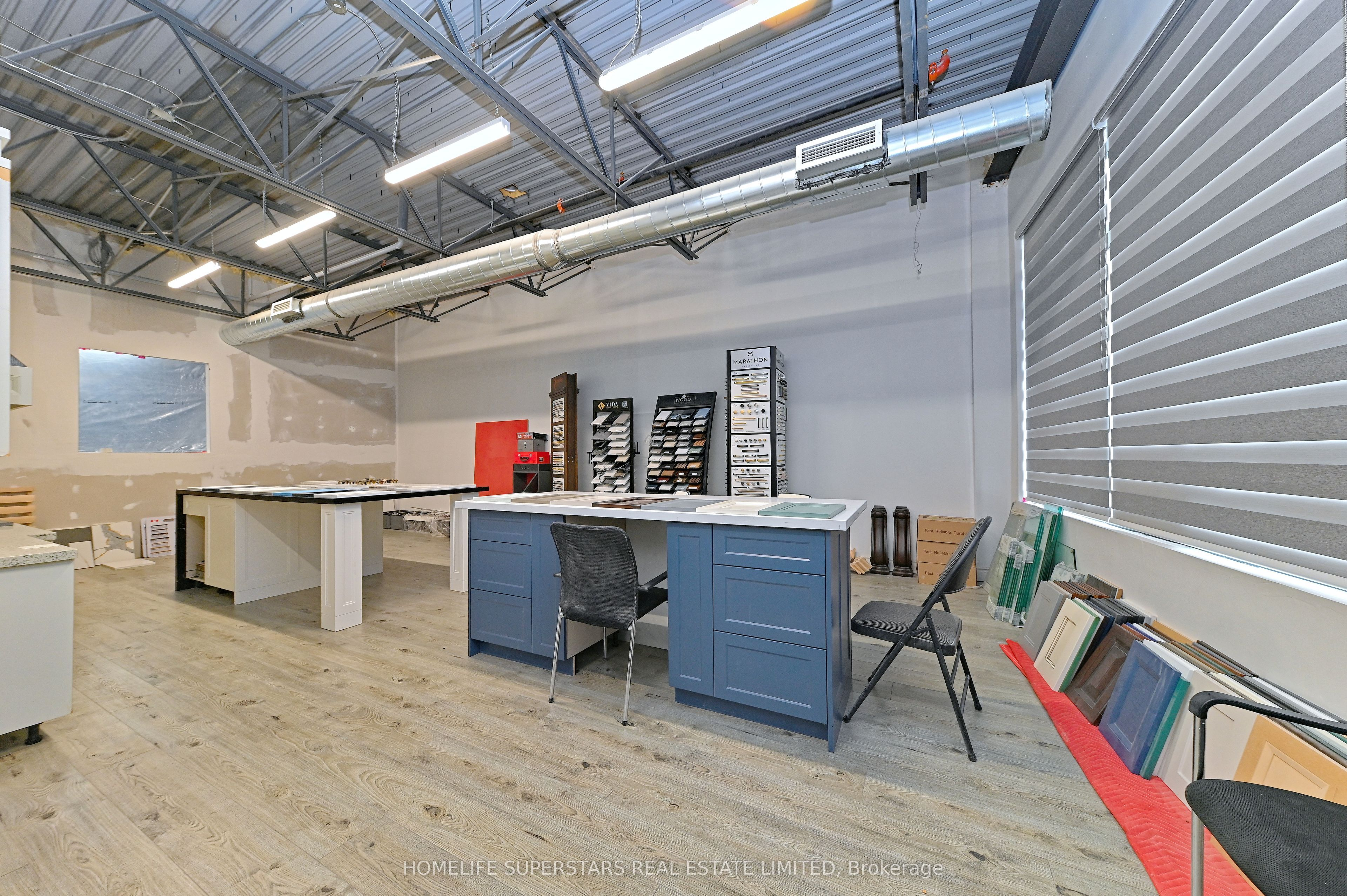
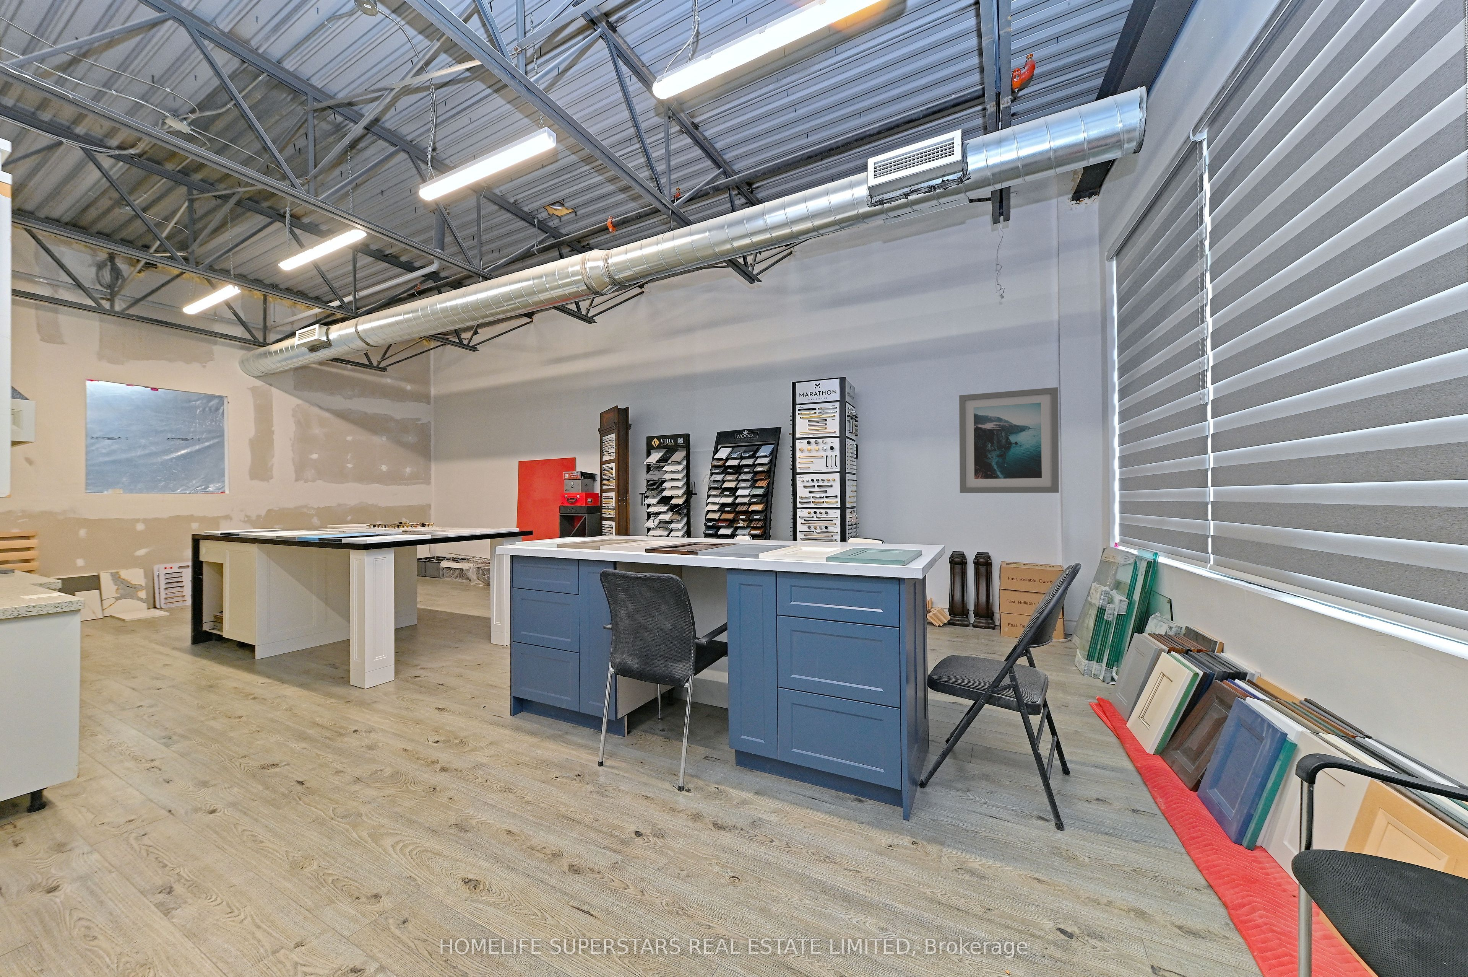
+ wall art (1007, 443)
